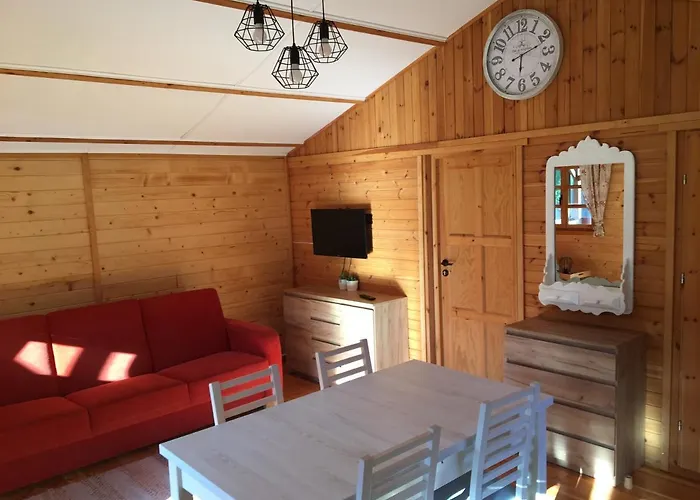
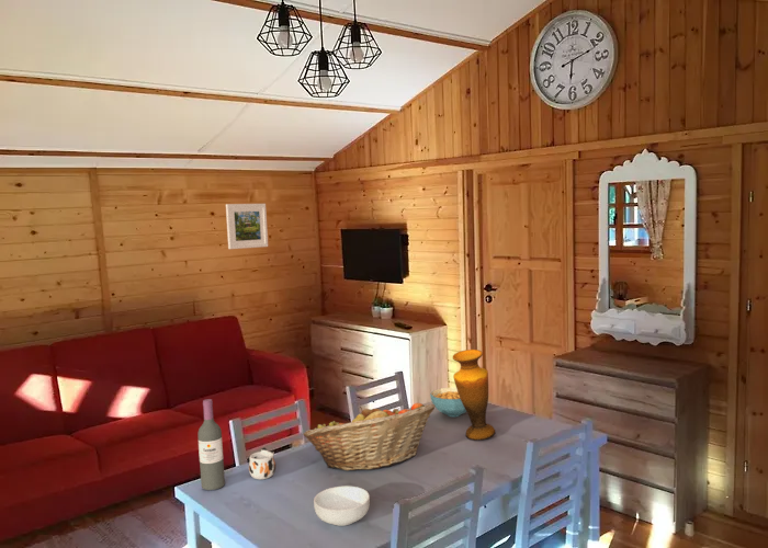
+ cereal bowl (453, 403)
+ vase (474, 393)
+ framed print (247, 226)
+ mug (259, 463)
+ wine bottle (210, 443)
+ fruit basket (371, 430)
+ cereal bowl (341, 507)
